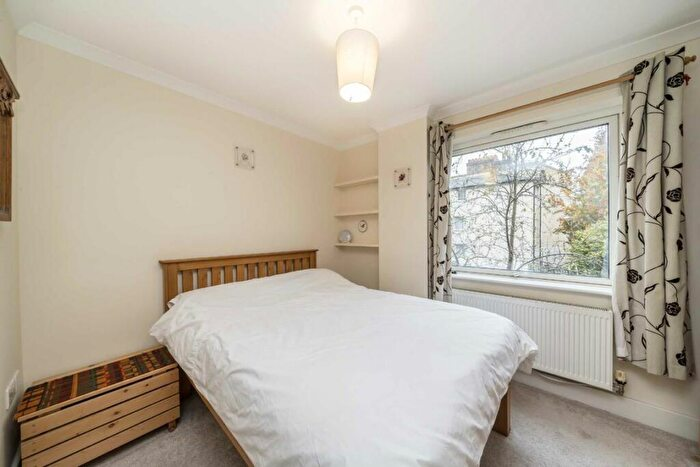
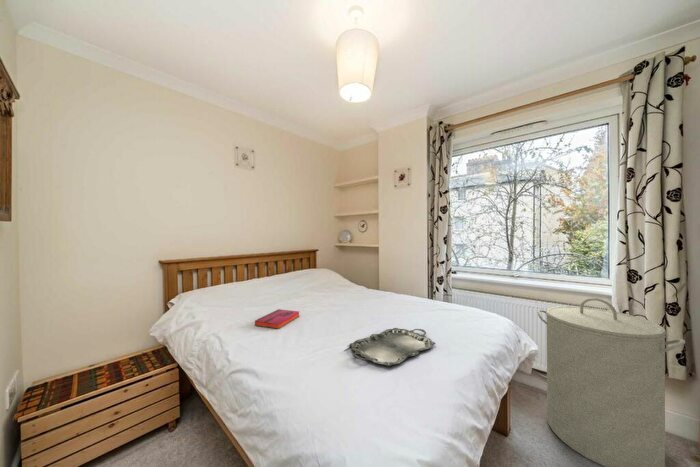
+ serving tray (392, 343)
+ hardback book (278, 318)
+ laundry hamper (599, 368)
